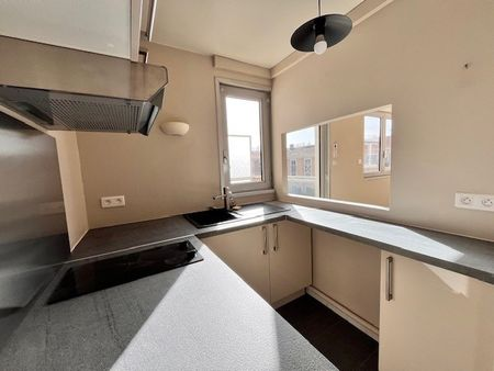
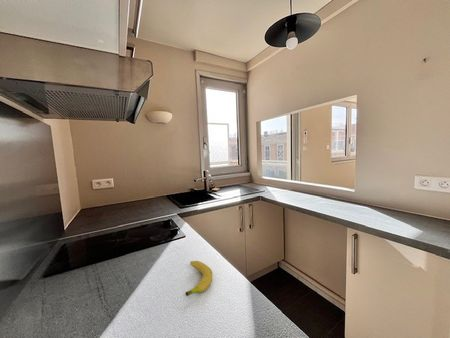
+ fruit (200, 281)
